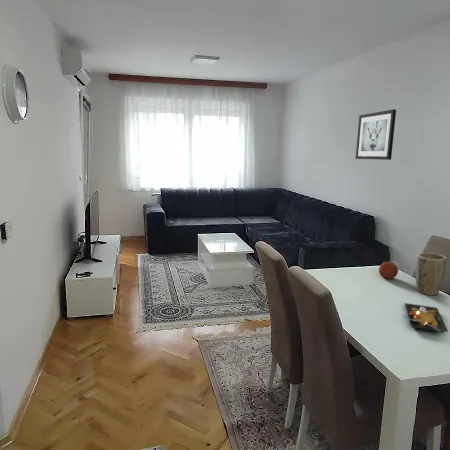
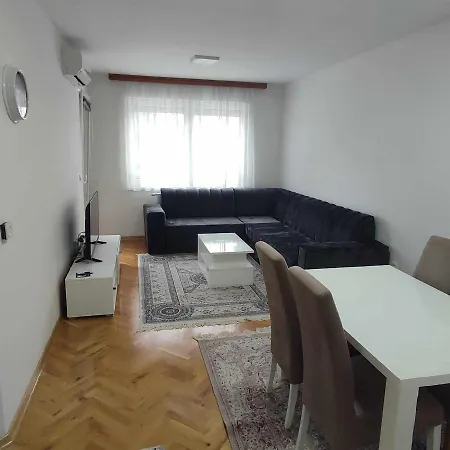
- plate (421, 313)
- wall art (374, 136)
- plant pot (429, 274)
- fruit (388, 269)
